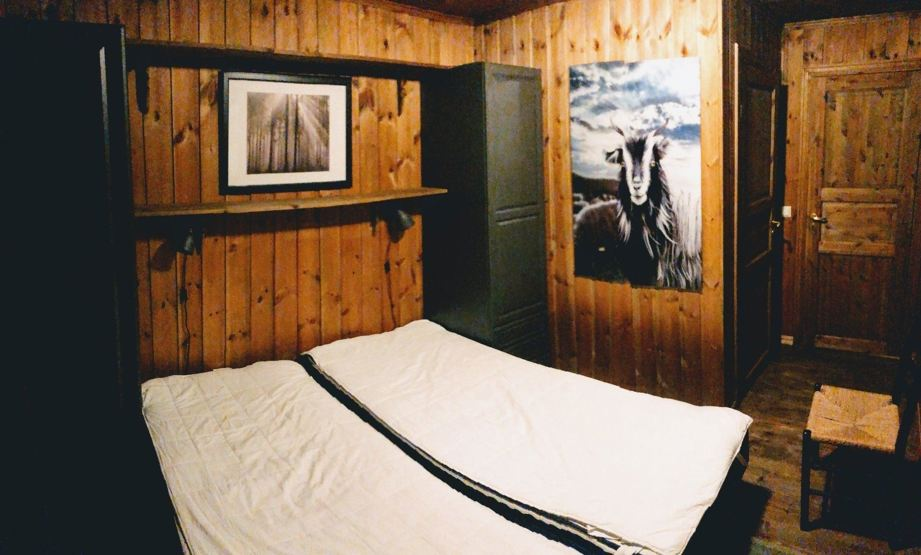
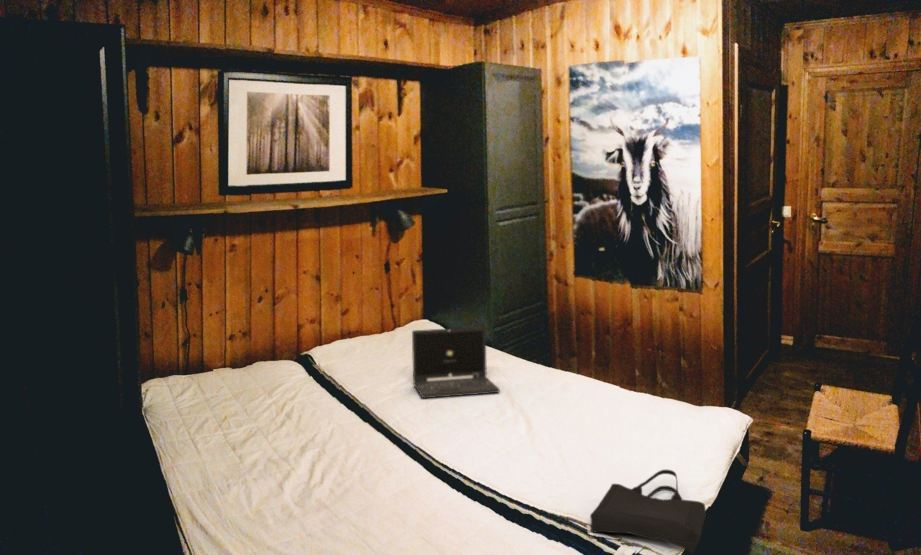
+ laptop (455, 361)
+ tote bag (655, 503)
